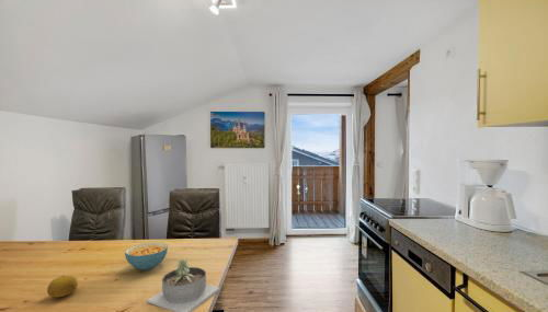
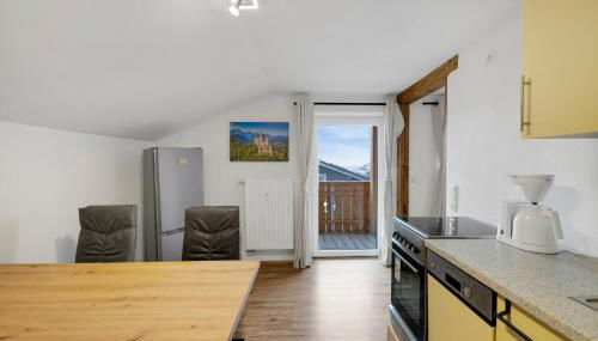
- cereal bowl (147, 257)
- fruit (62, 286)
- succulent planter (184, 278)
